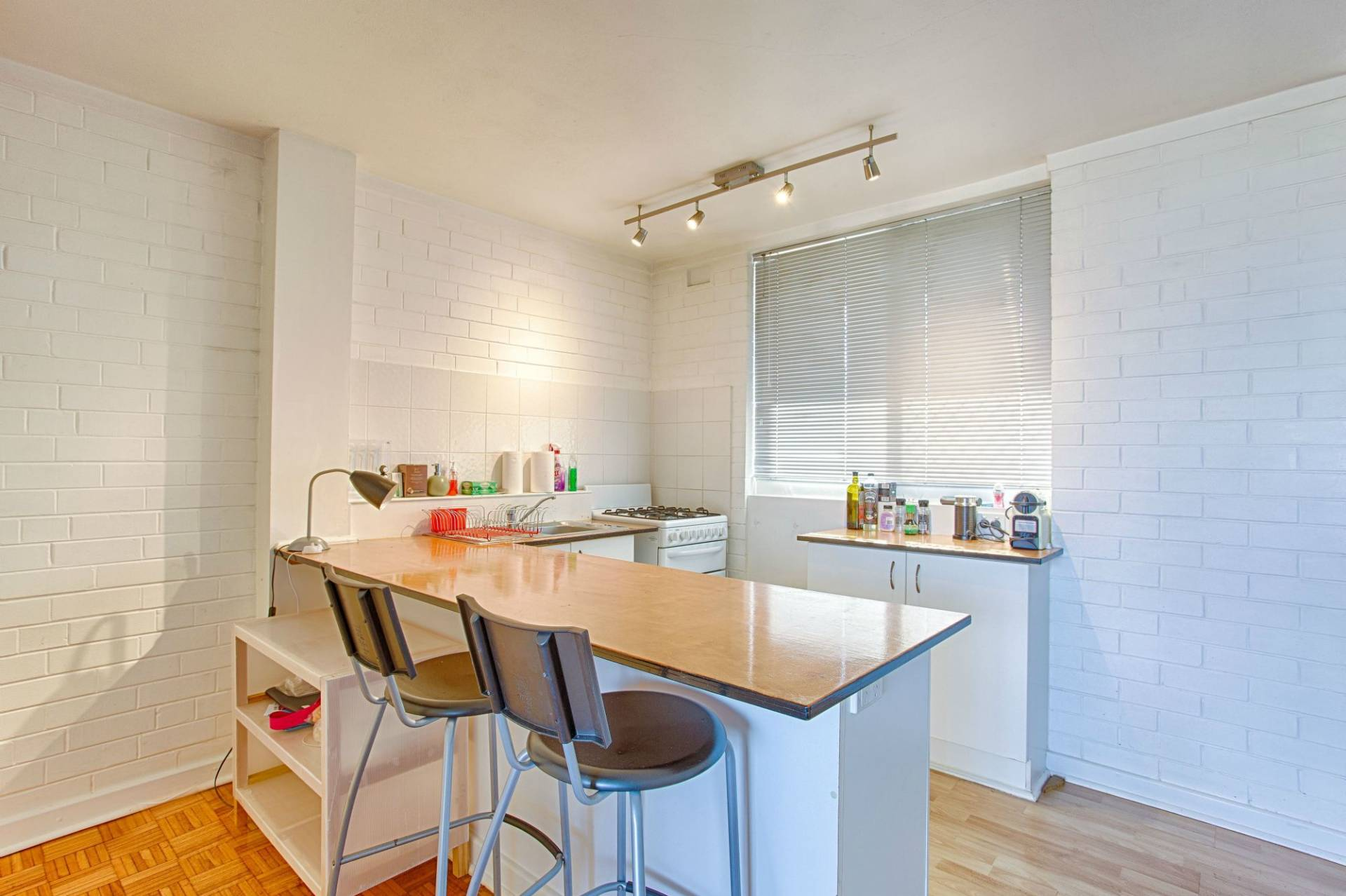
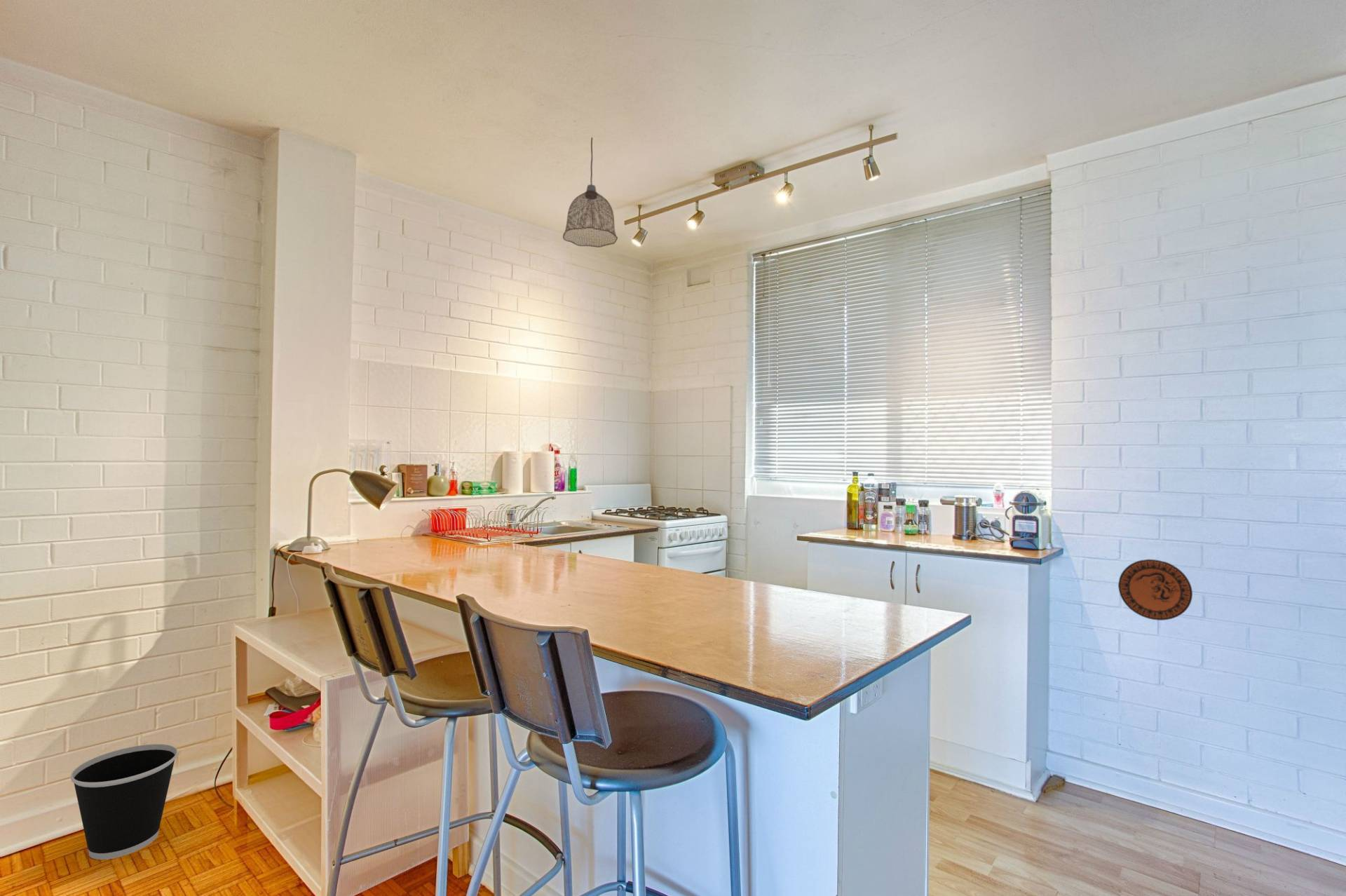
+ pendant lamp (591, 188)
+ wastebasket (125, 802)
+ decorative plate (1154, 589)
